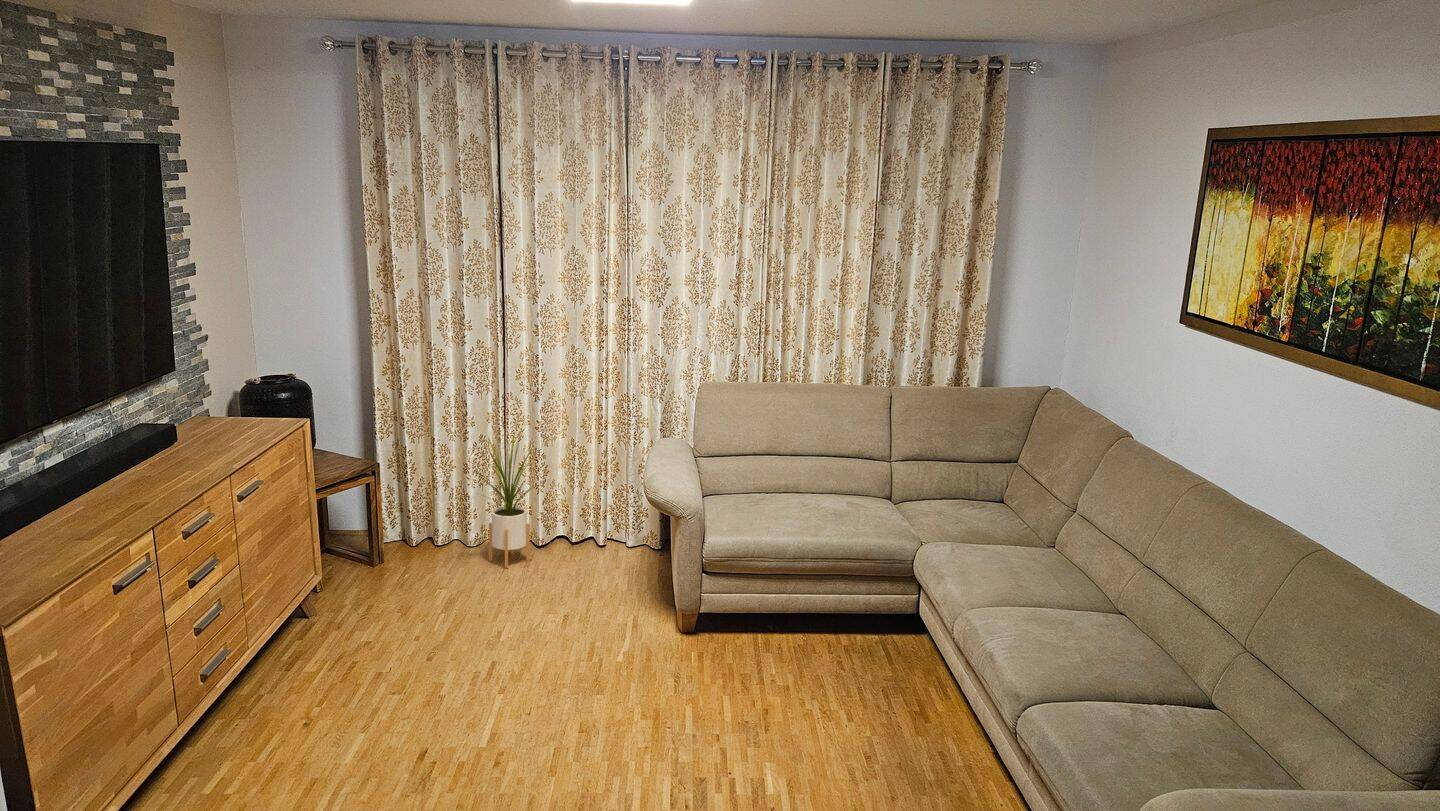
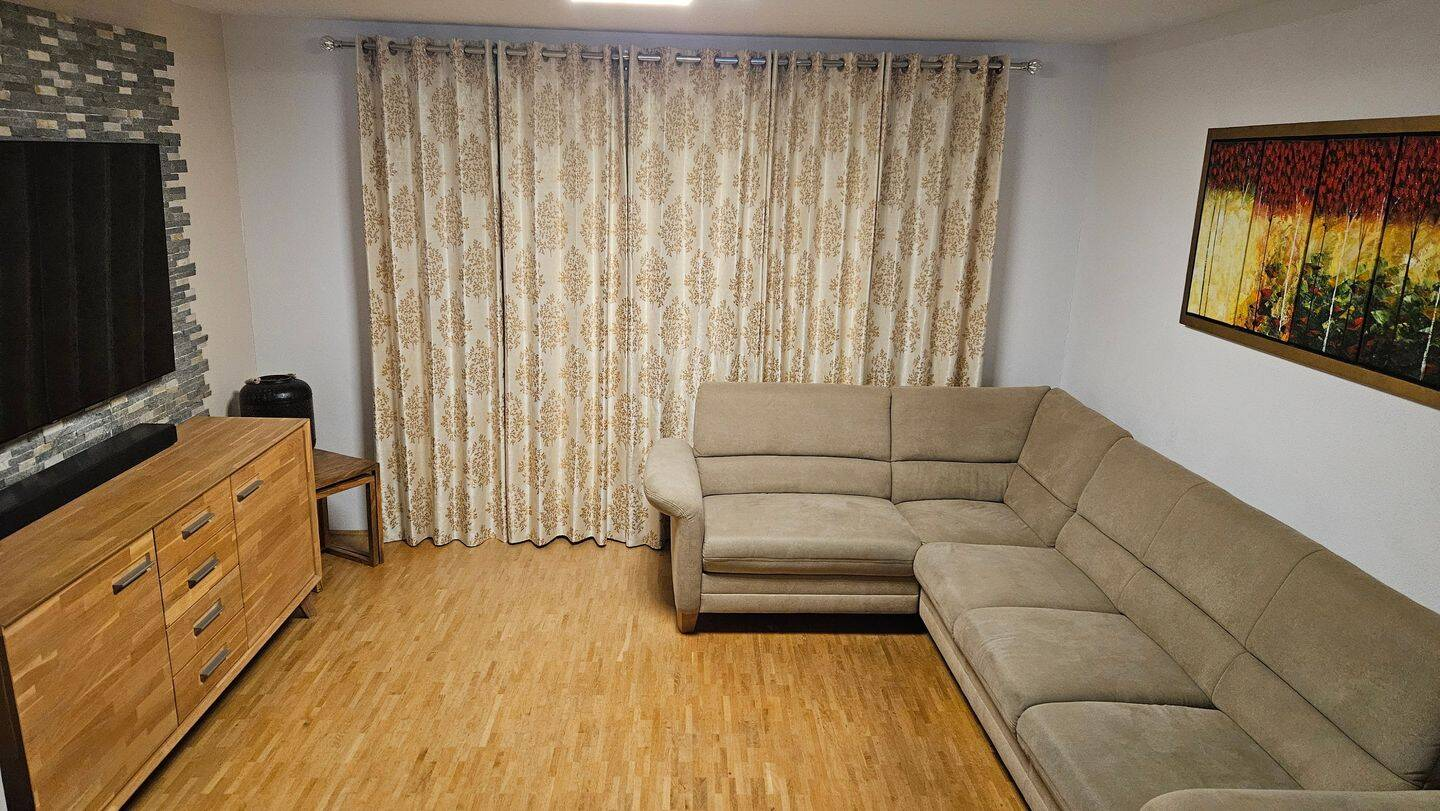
- house plant (510, 495)
